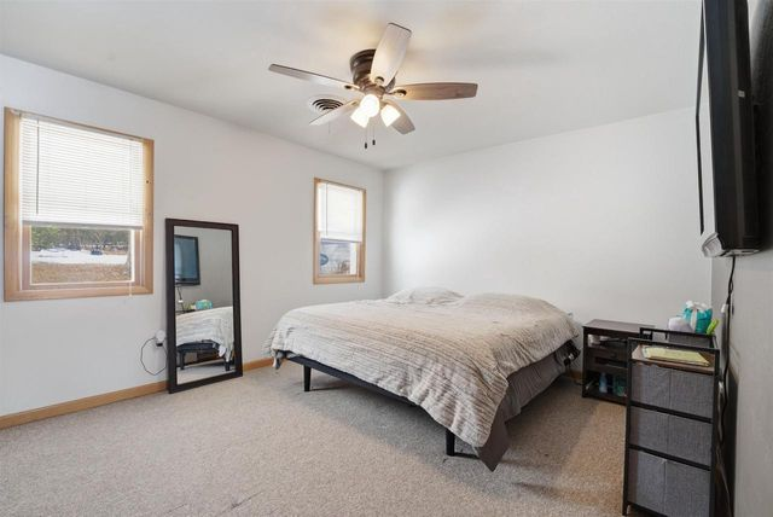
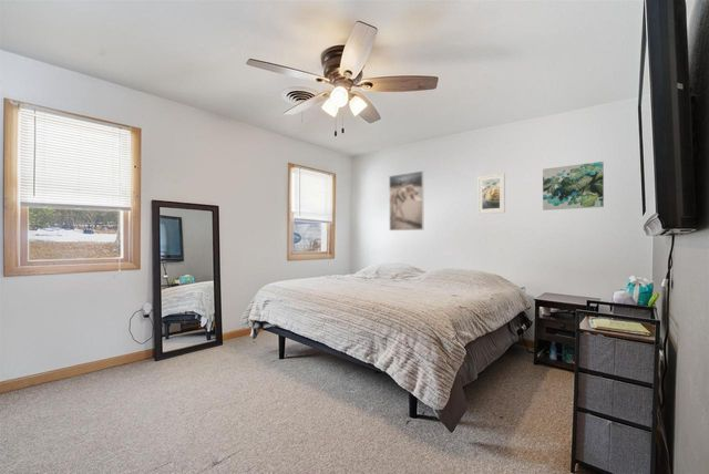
+ wall art (572, 187)
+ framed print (491, 194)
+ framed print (405, 202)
